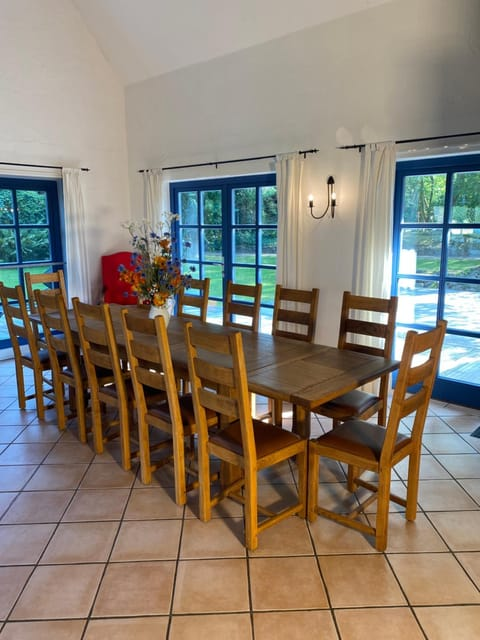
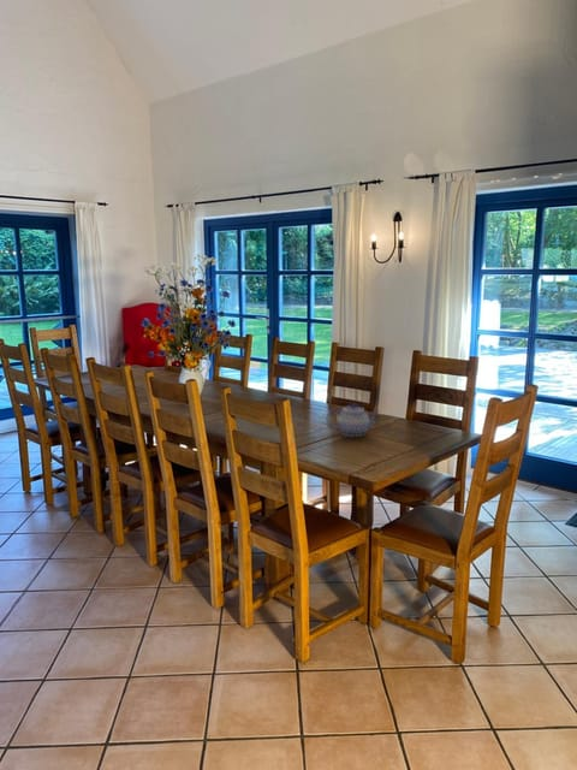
+ teapot (352, 417)
